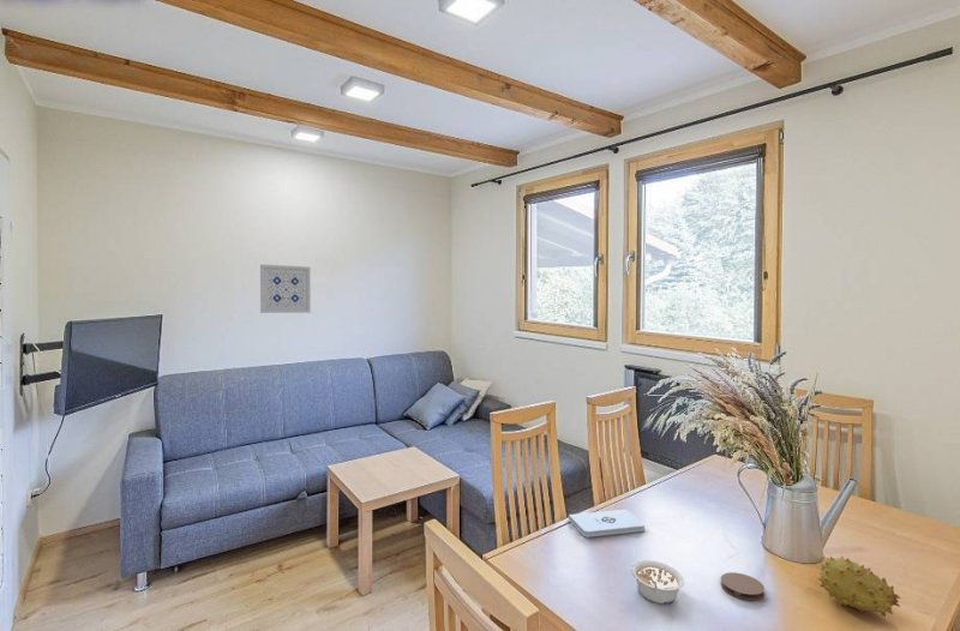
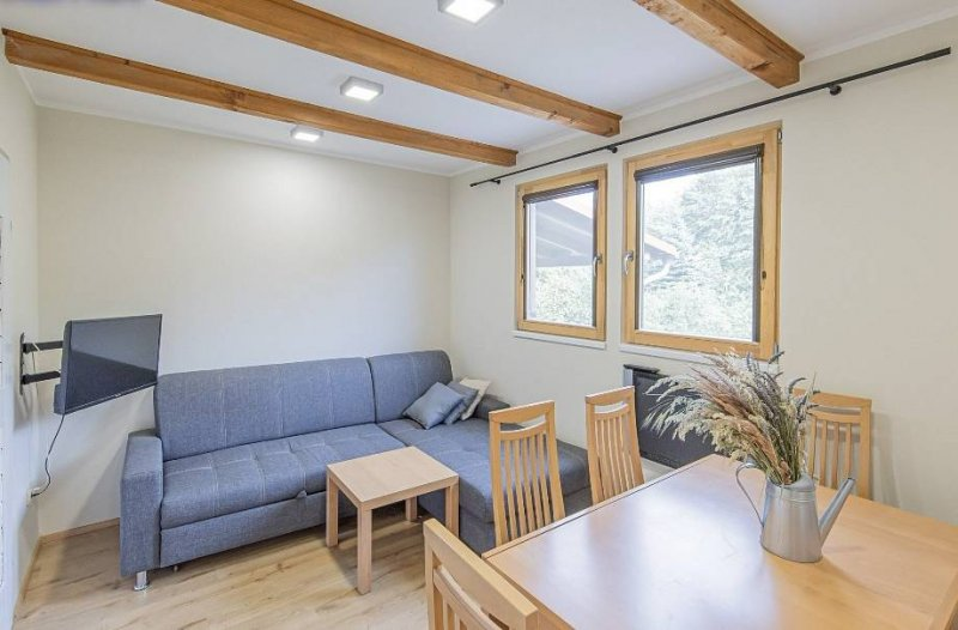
- fruit (857, 584)
- coaster (742, 585)
- legume (658, 583)
- notepad (606, 522)
- wall art (286, 289)
